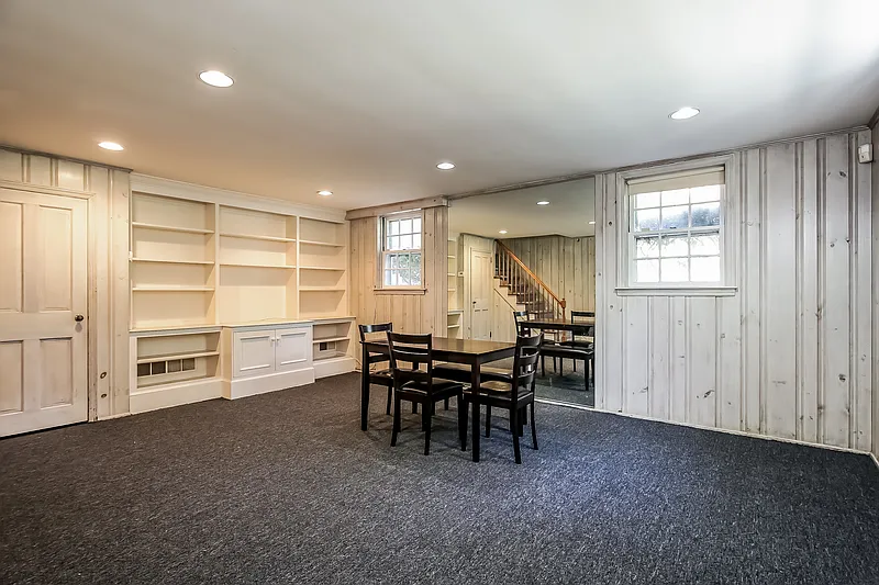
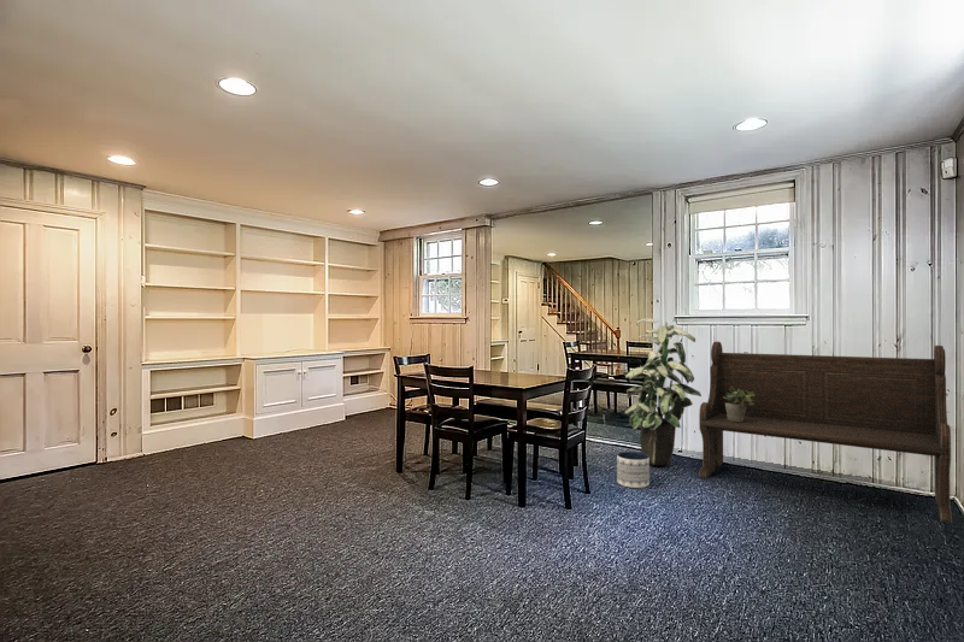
+ potted plant (740, 404)
+ bench (812, 416)
+ indoor plant (657, 390)
+ planter (633, 469)
